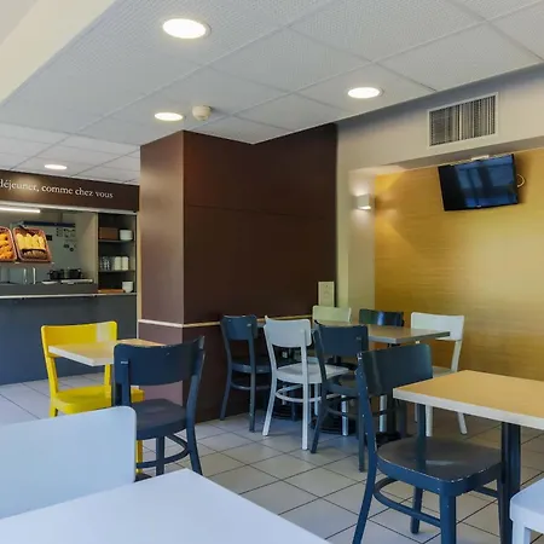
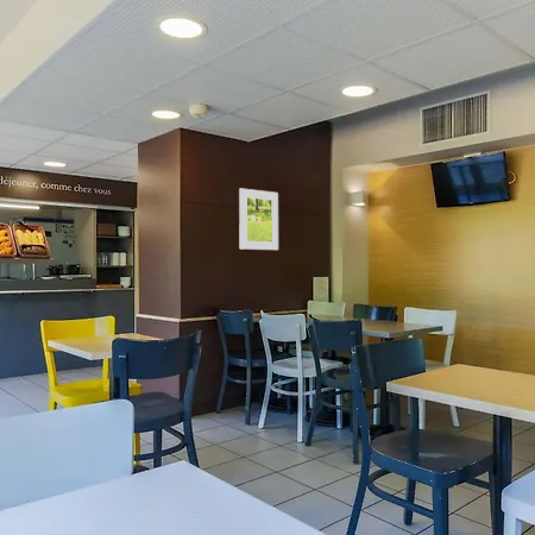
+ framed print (259, 220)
